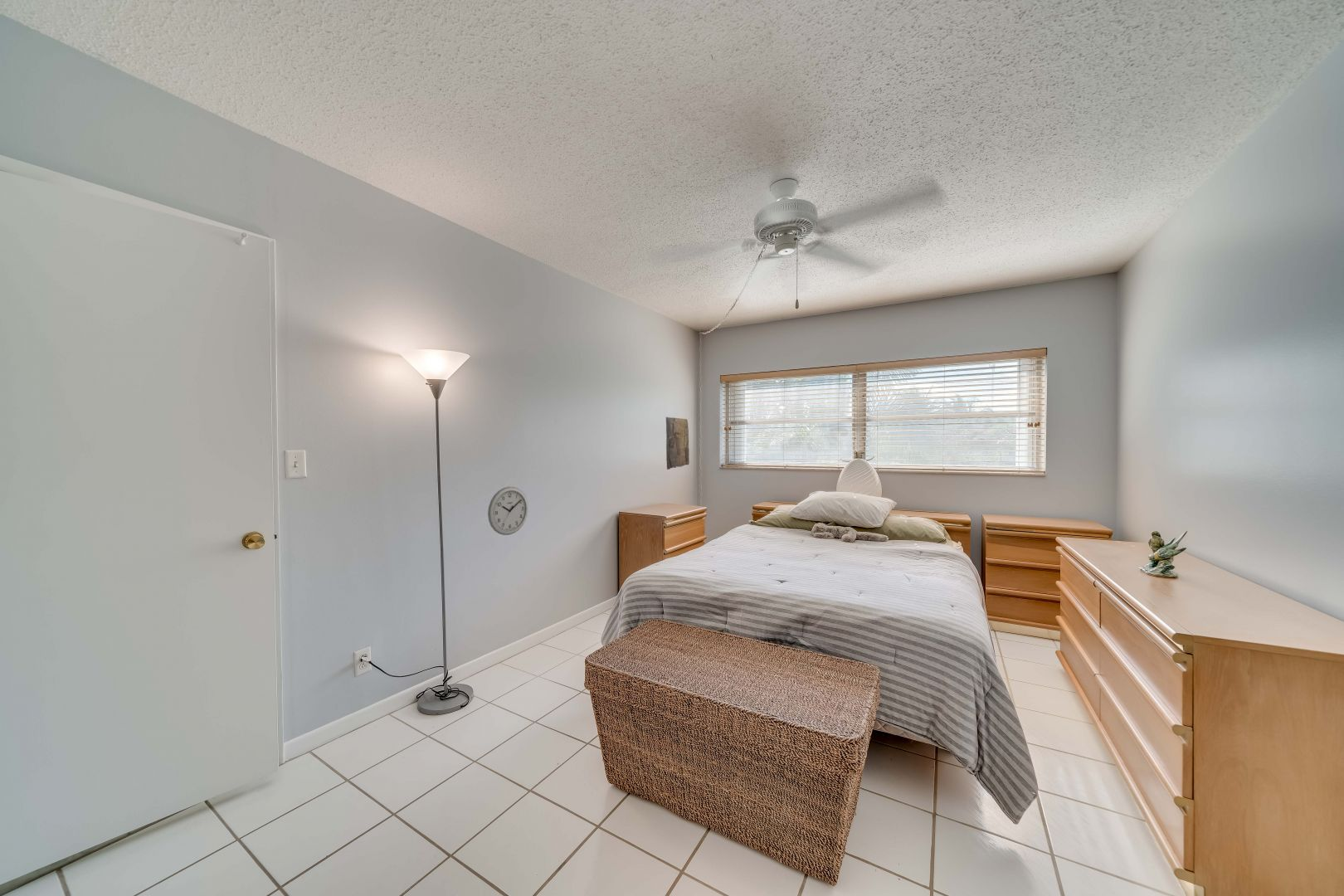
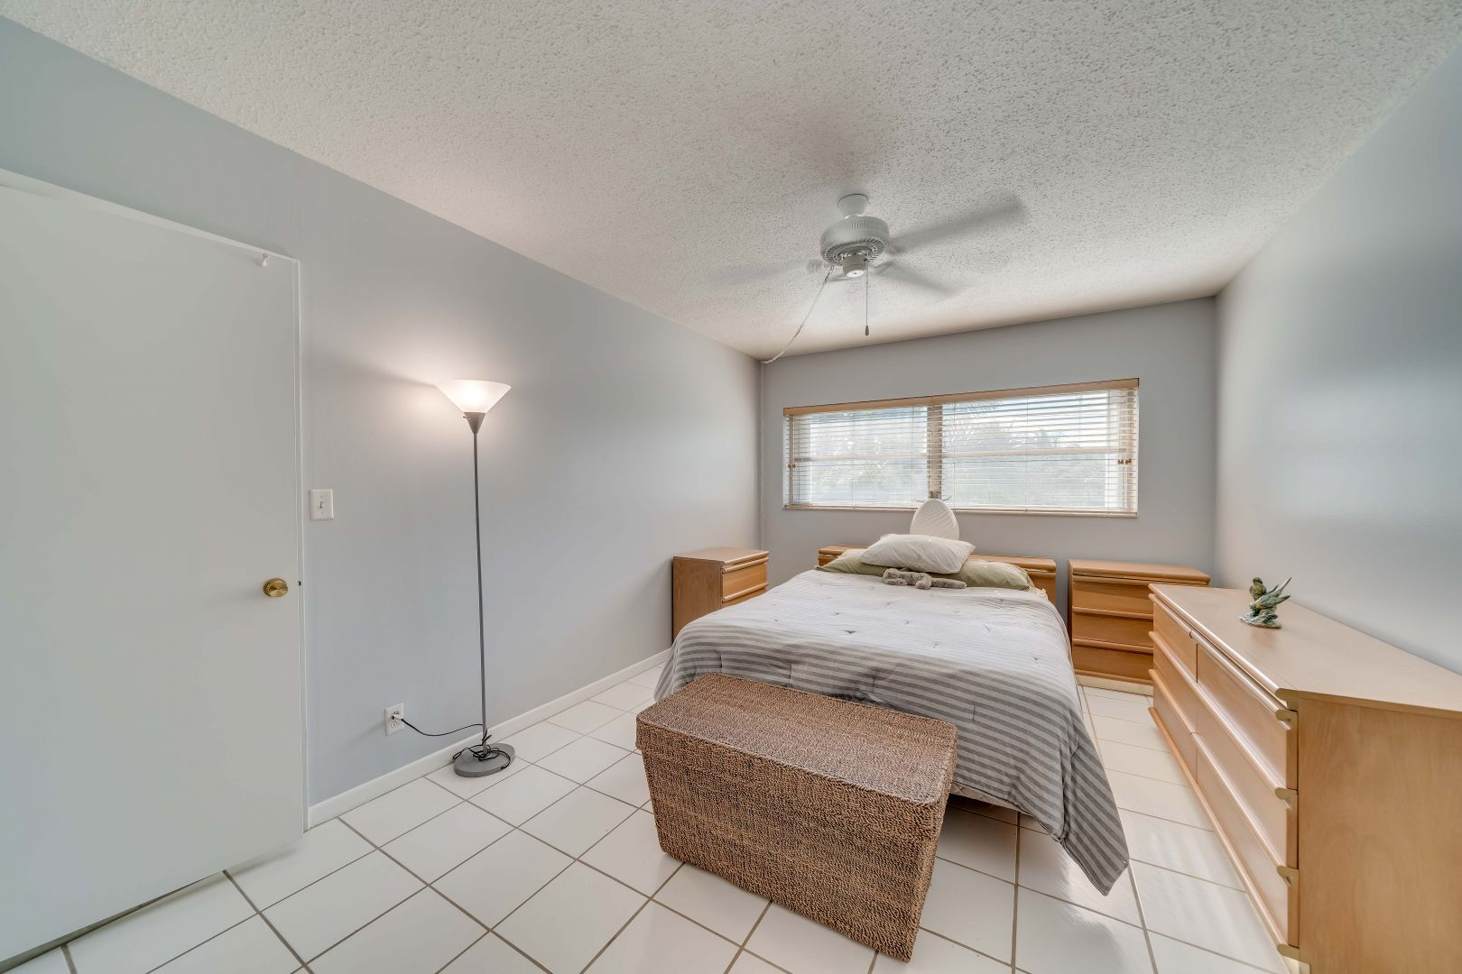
- stone relief (678, 443)
- wall clock (509, 510)
